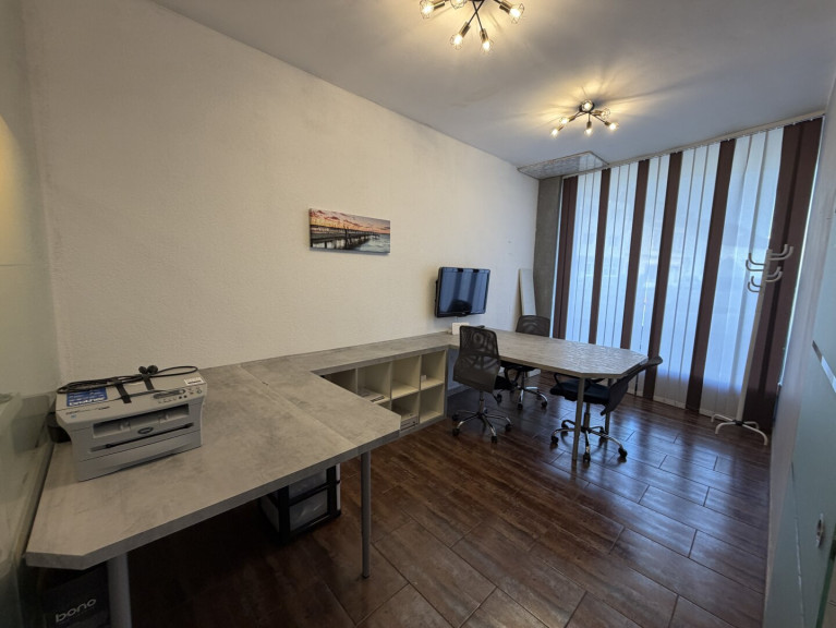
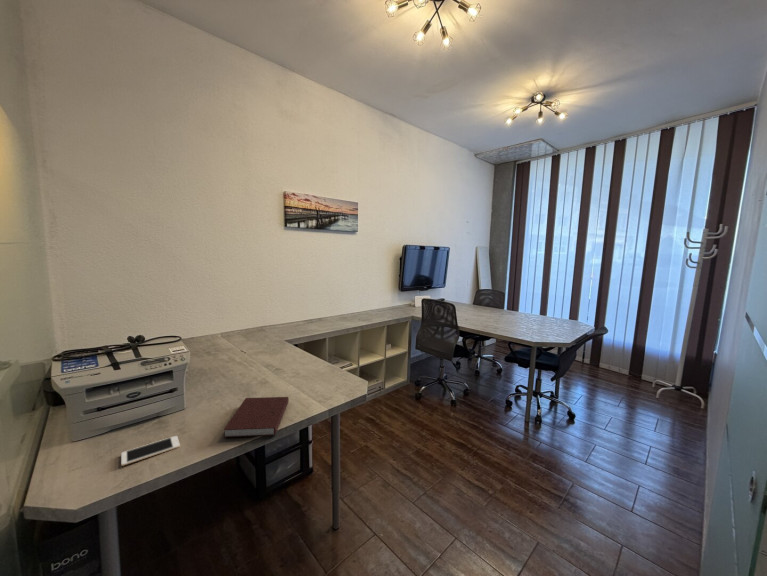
+ cell phone (151, 449)
+ notebook (259, 415)
